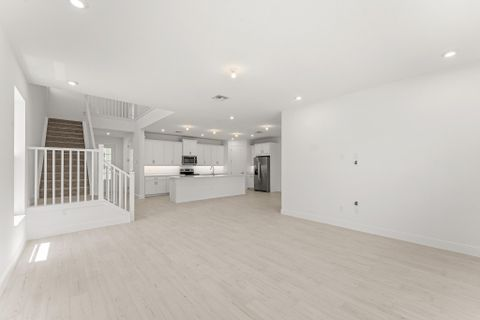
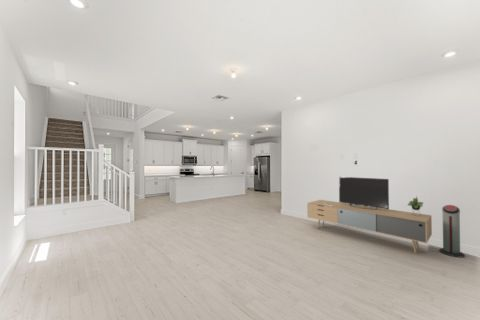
+ media console (361, 207)
+ air purifier (451, 229)
